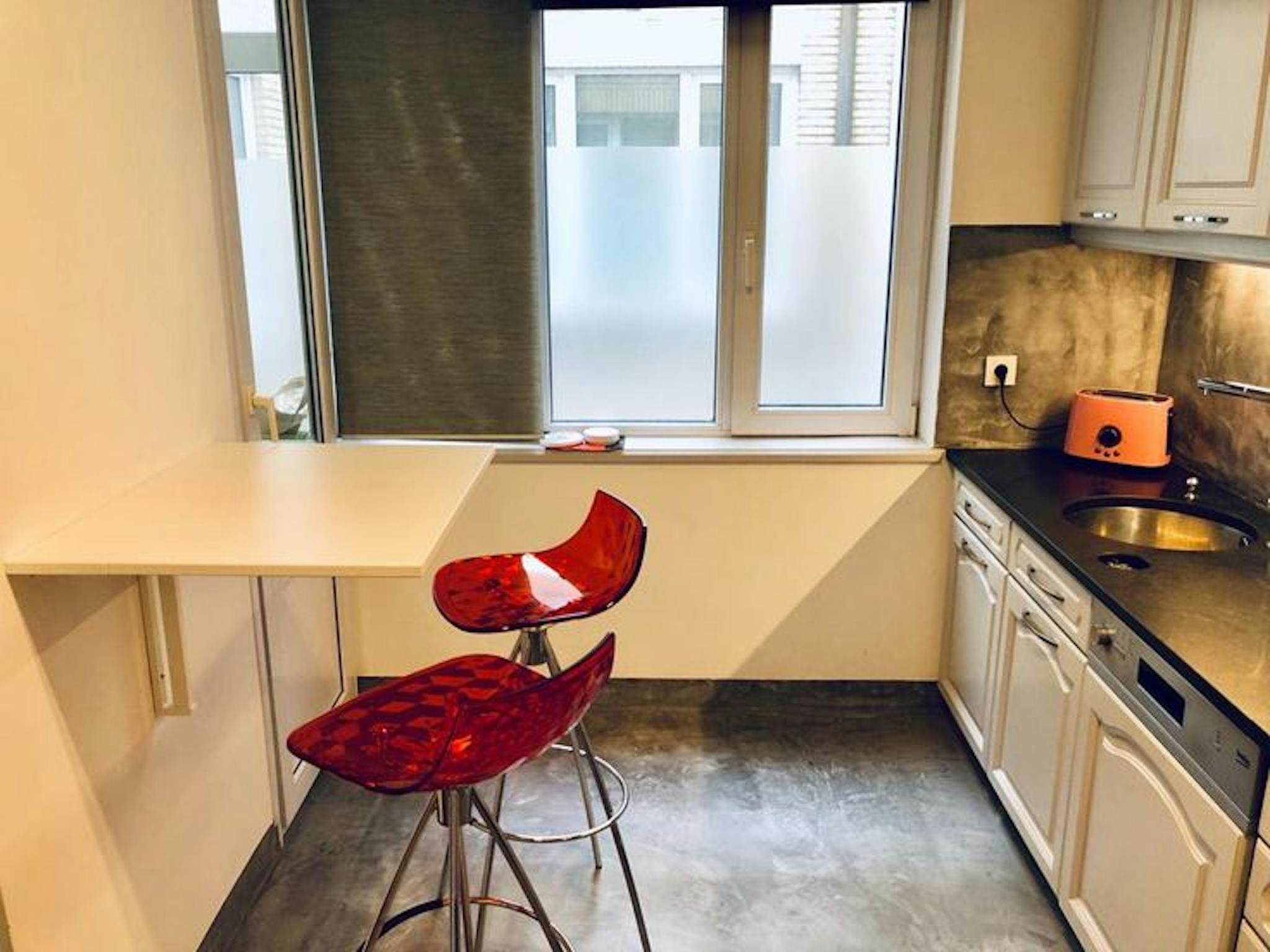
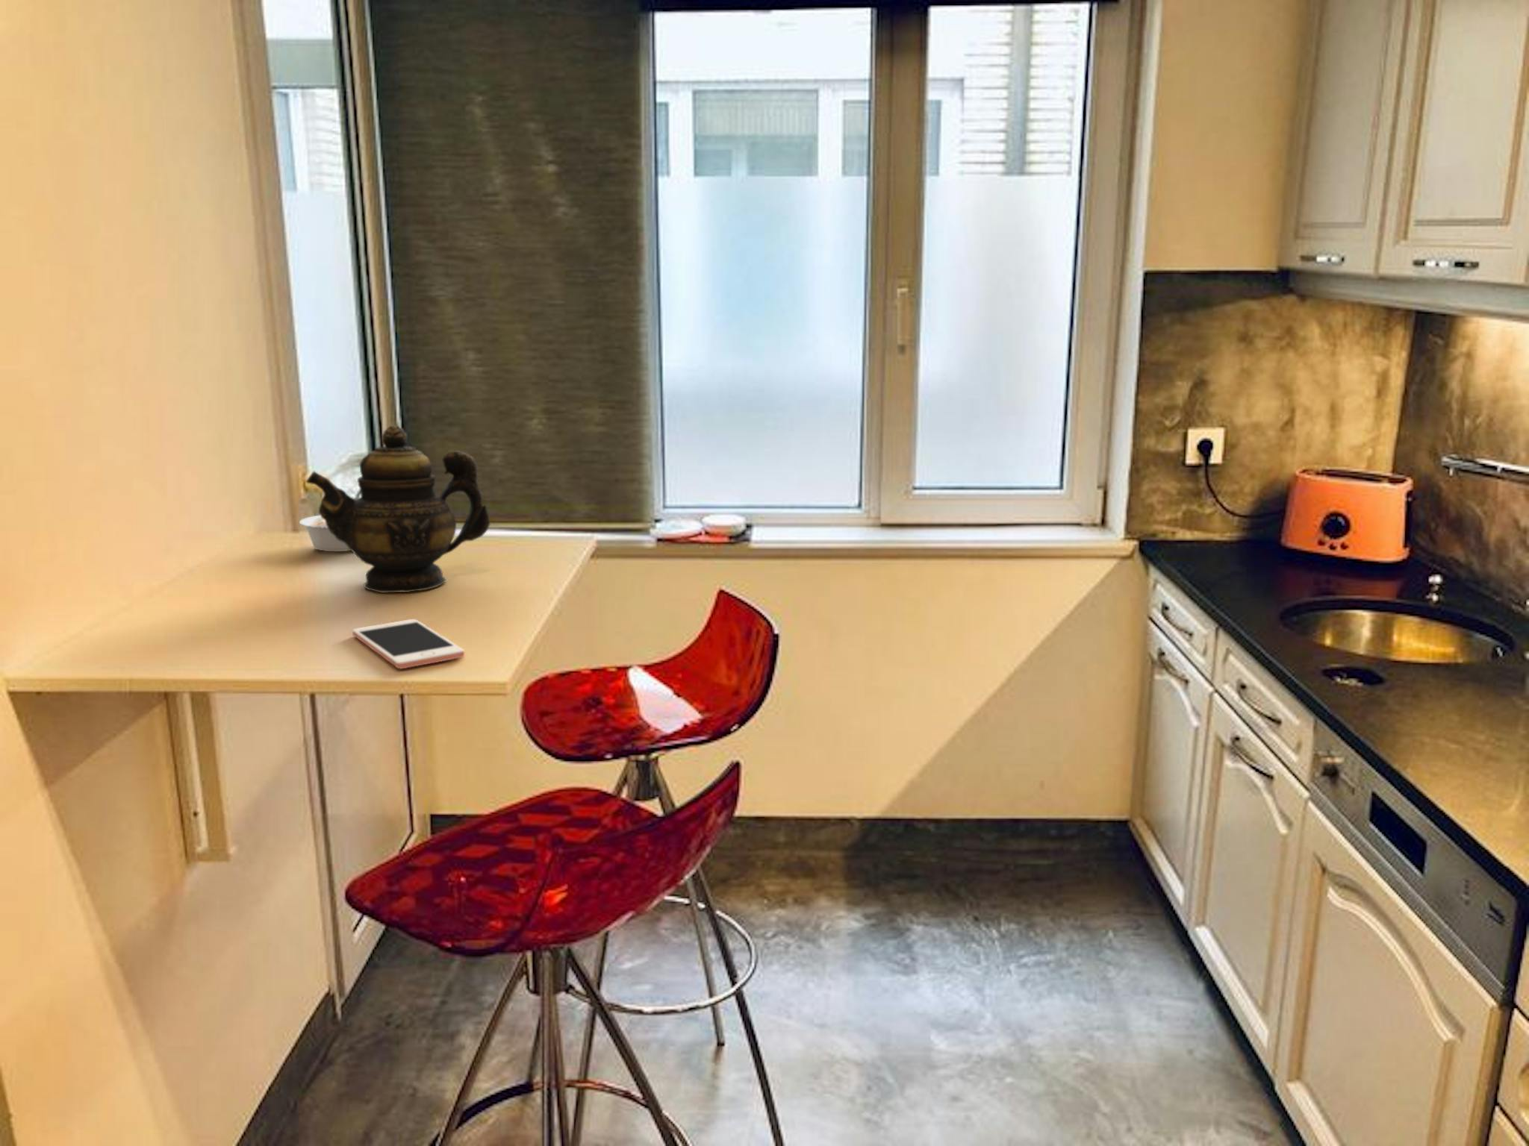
+ teapot (402, 504)
+ legume (335, 536)
+ cell phone (406, 643)
